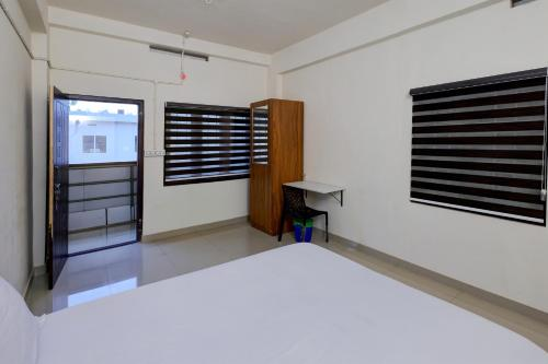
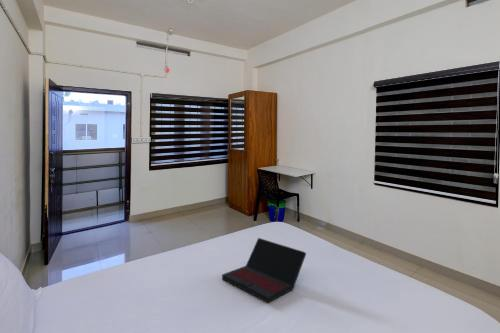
+ laptop (263, 265)
